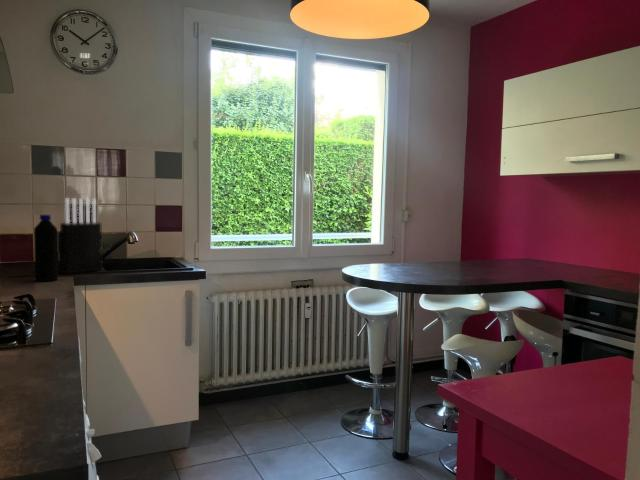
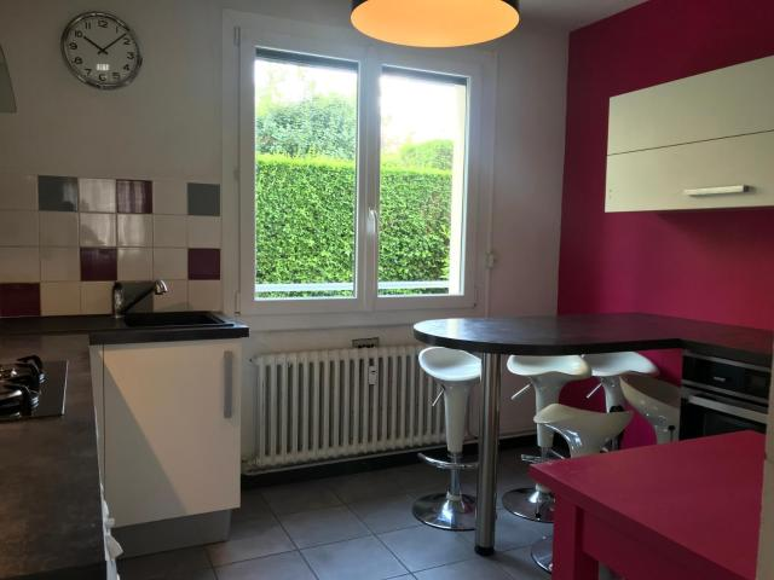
- bottle (45, 247)
- knife block (77, 234)
